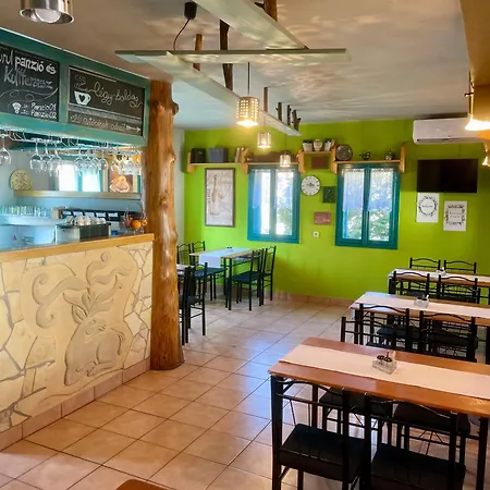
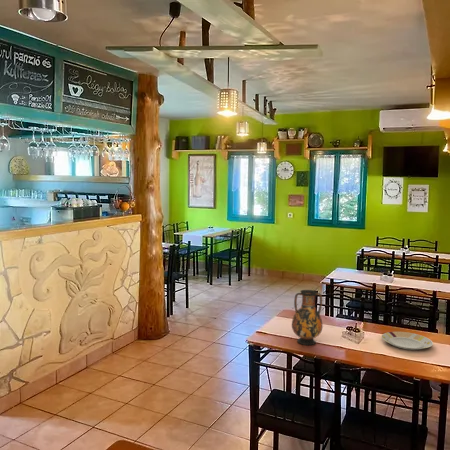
+ plate (406, 341)
+ vase (307, 316)
